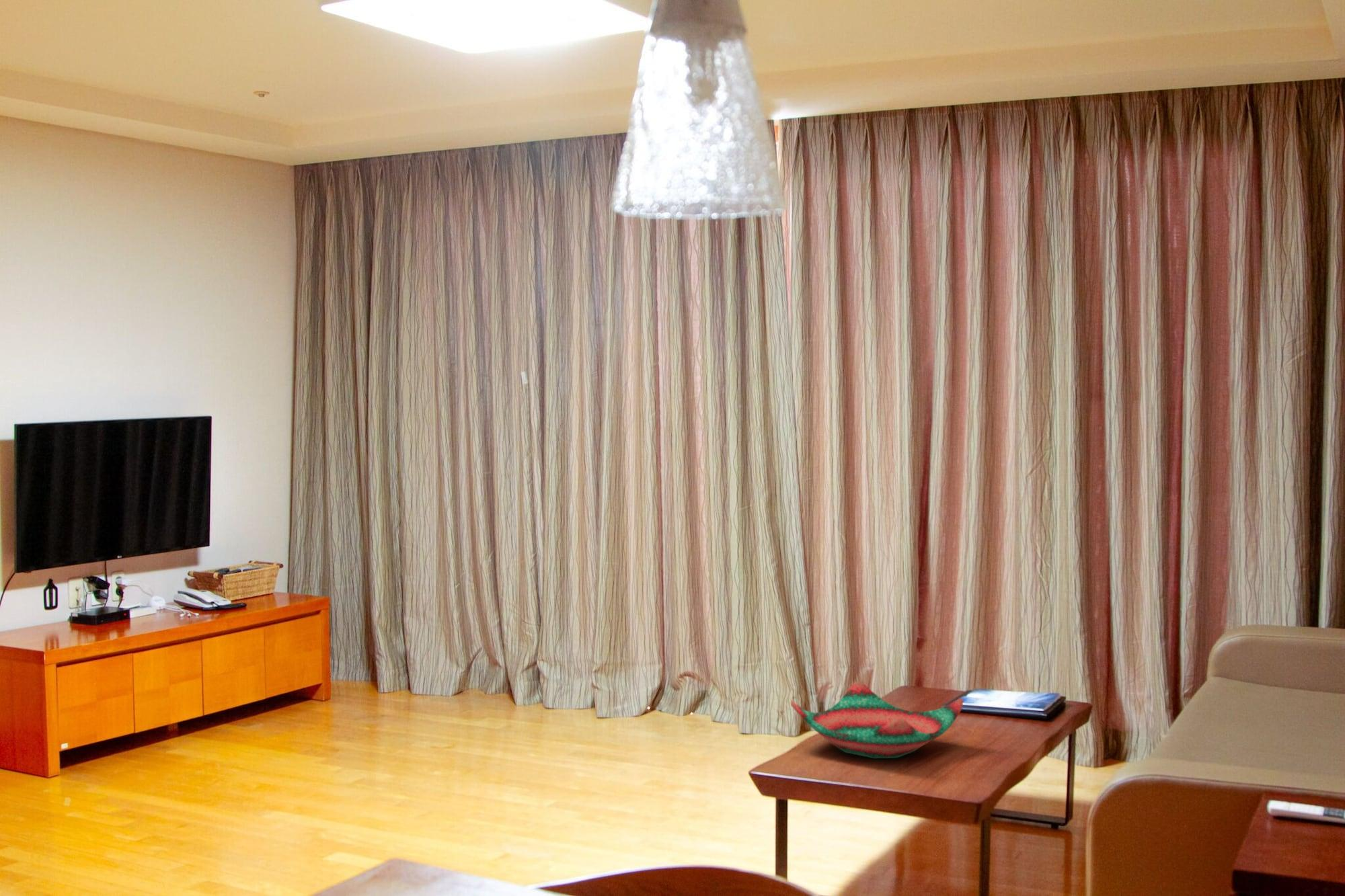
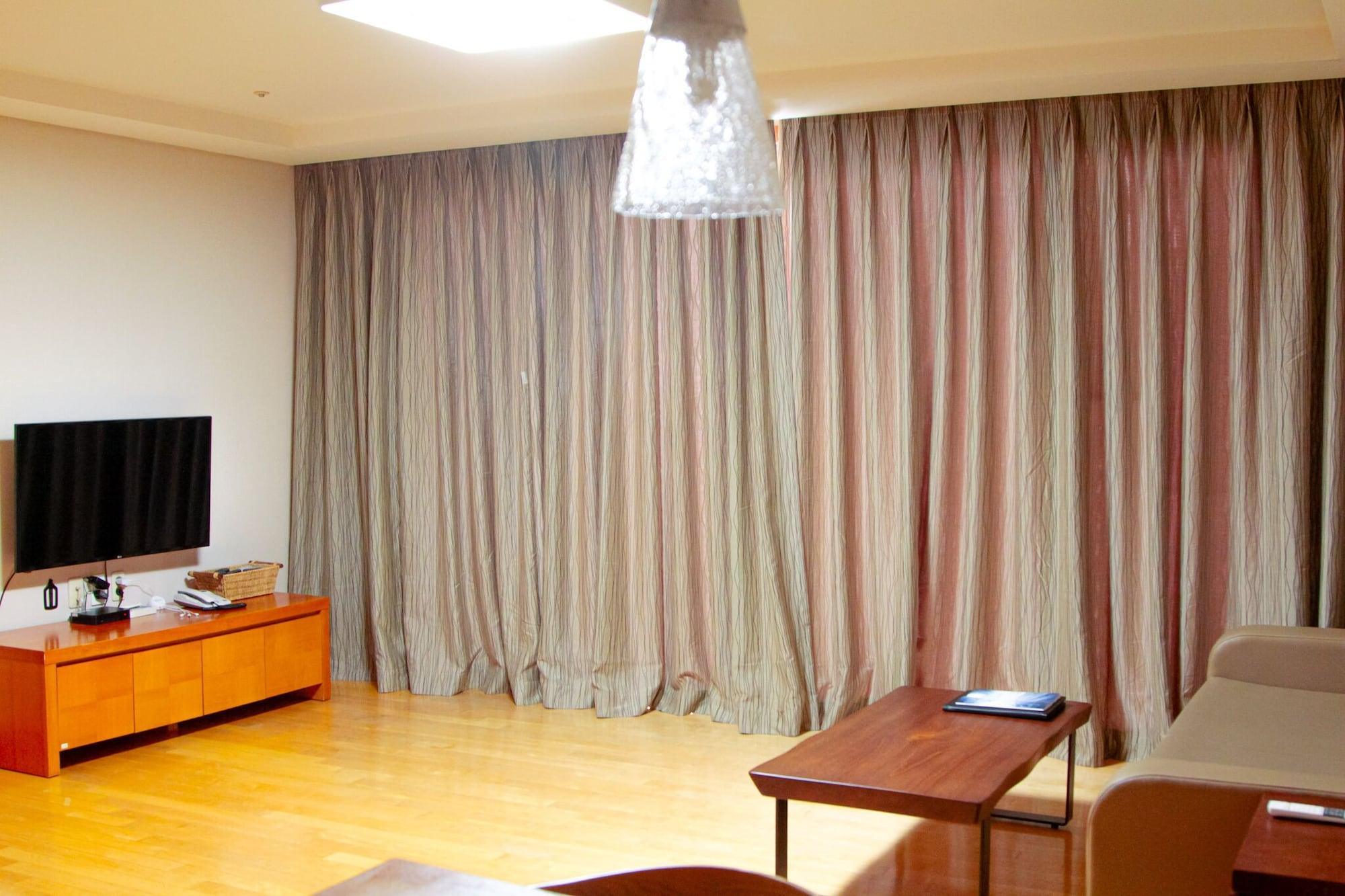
- decorative bowl (876, 724)
